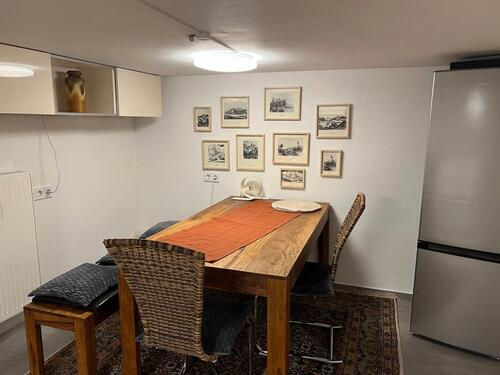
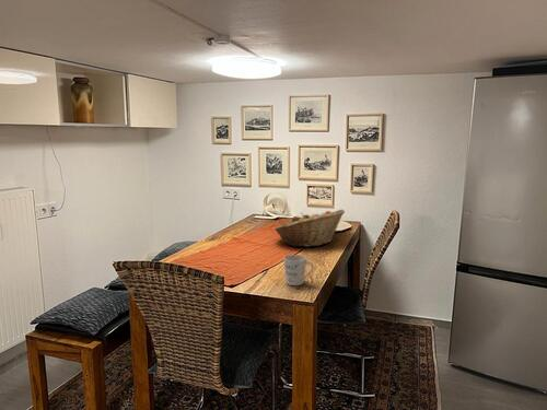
+ mug (298, 270)
+ fruit basket (310, 225)
